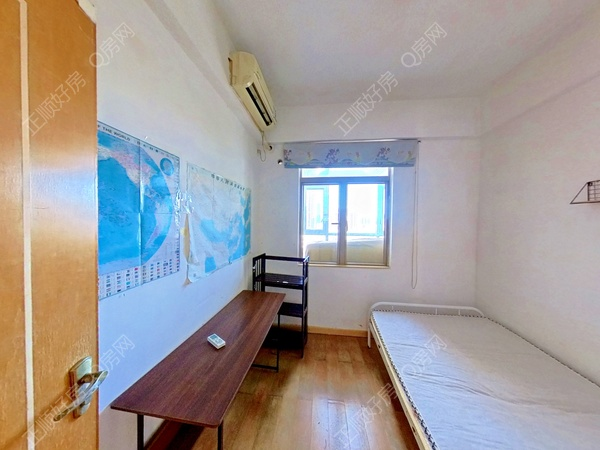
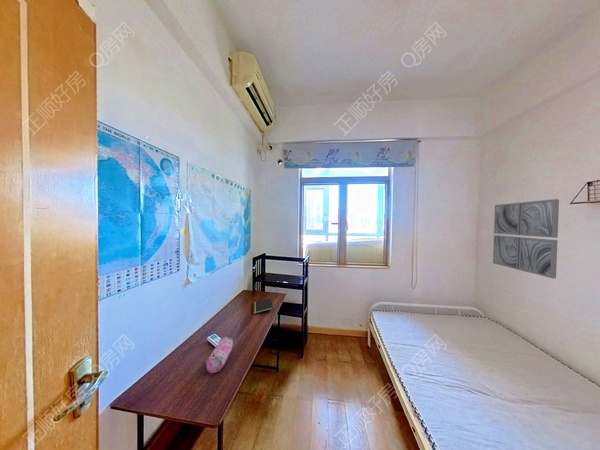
+ wall art (520, 237)
+ notepad (262, 305)
+ pencil case (220, 353)
